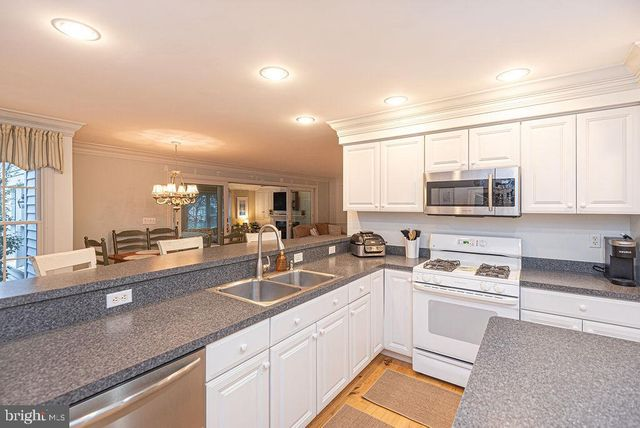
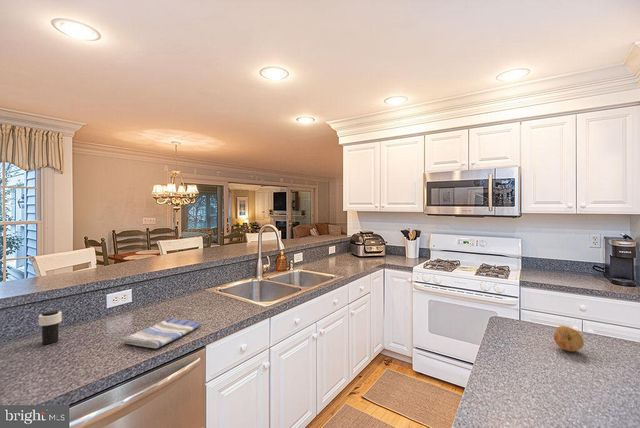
+ dish towel (164, 331)
+ cup (50, 327)
+ fruit (568, 338)
